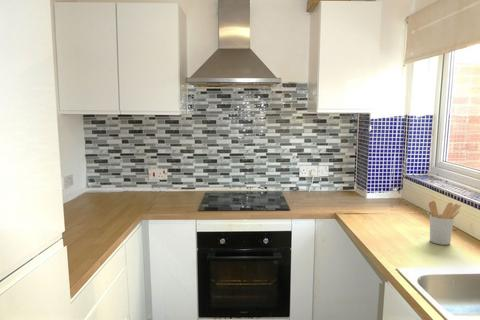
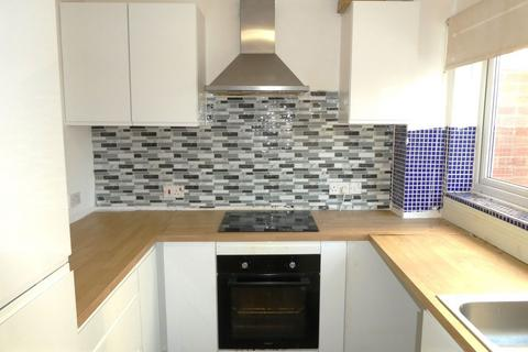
- utensil holder (444, 222)
